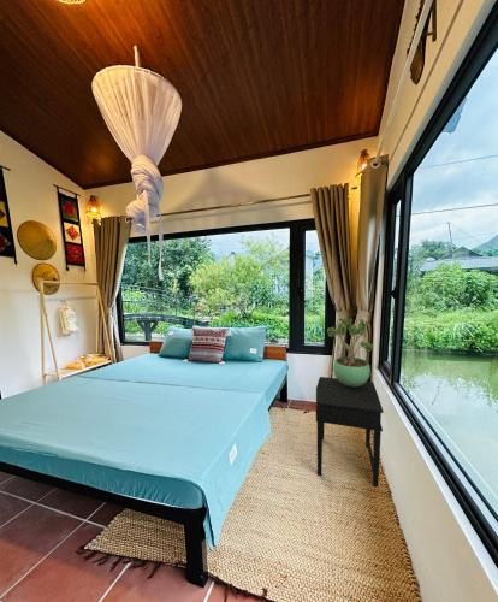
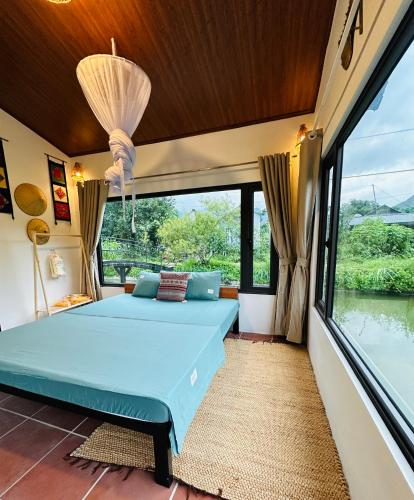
- side table (345, 425)
- potted plant (349, 352)
